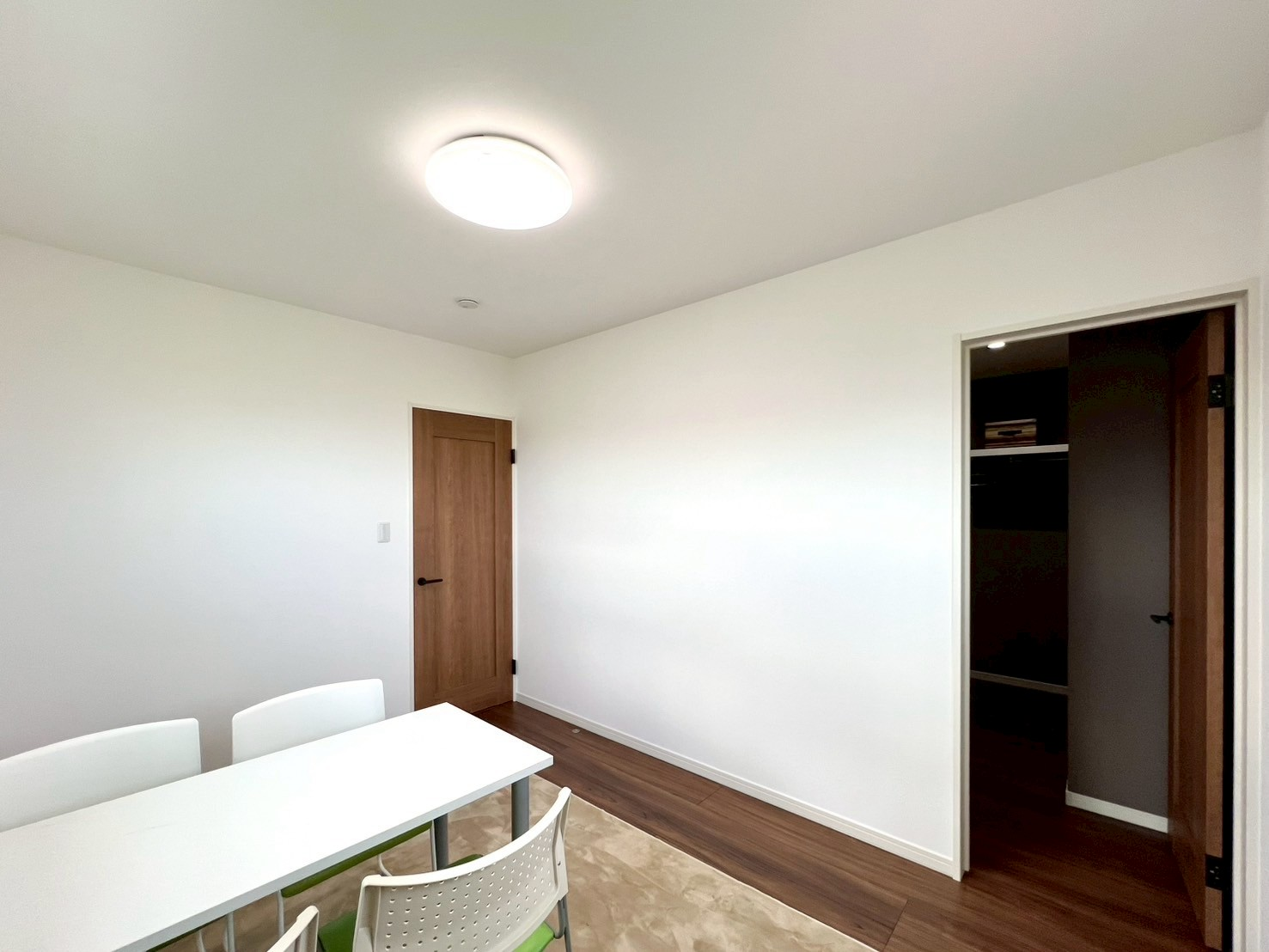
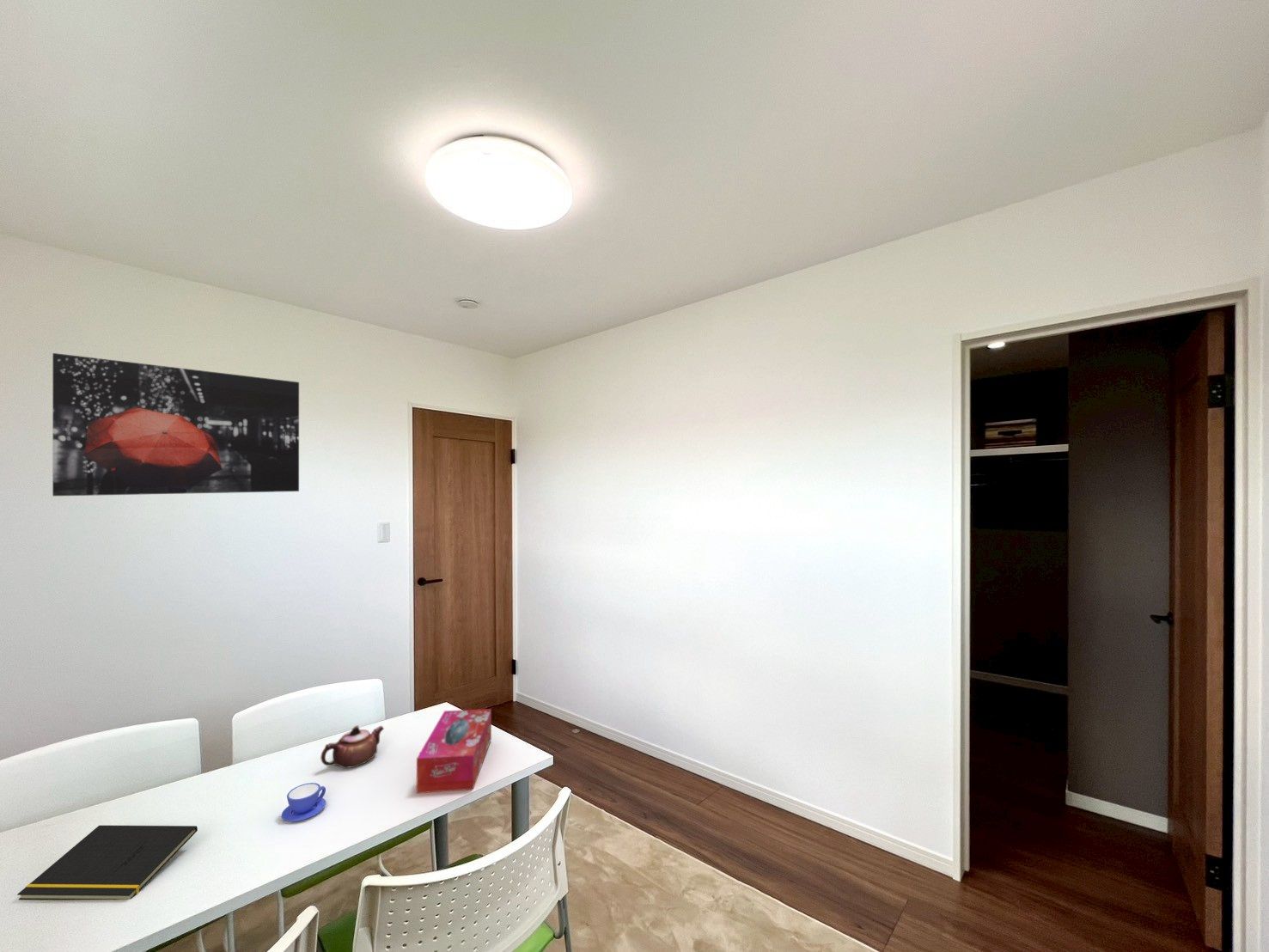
+ teapot (353, 743)
+ wall art (192, 431)
+ notepad (113, 860)
+ tissue box (457, 748)
+ teacup (304, 801)
